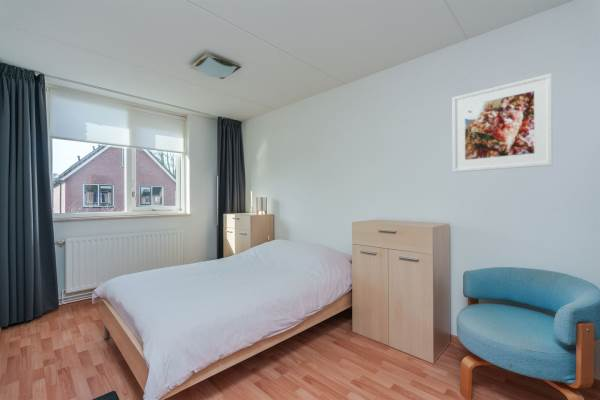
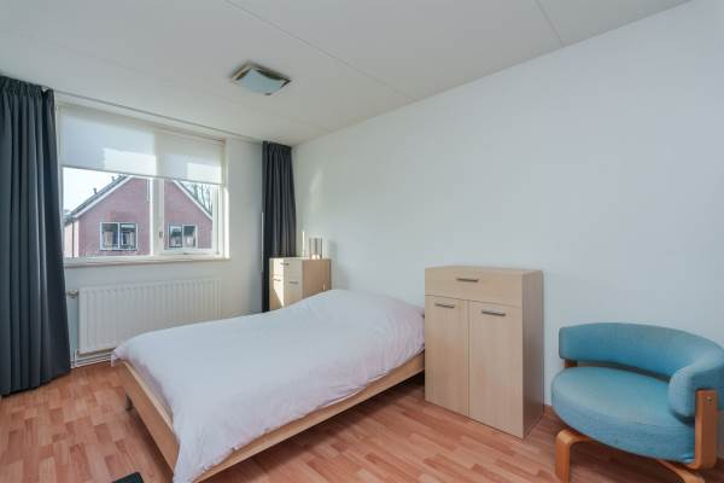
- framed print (497, 128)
